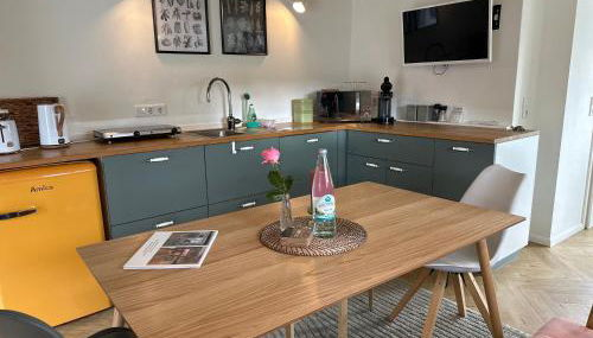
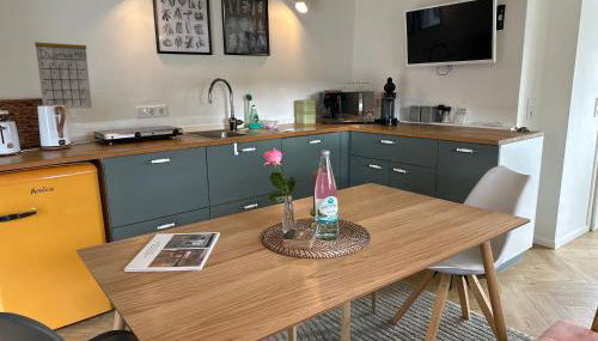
+ calendar (63, 68)
